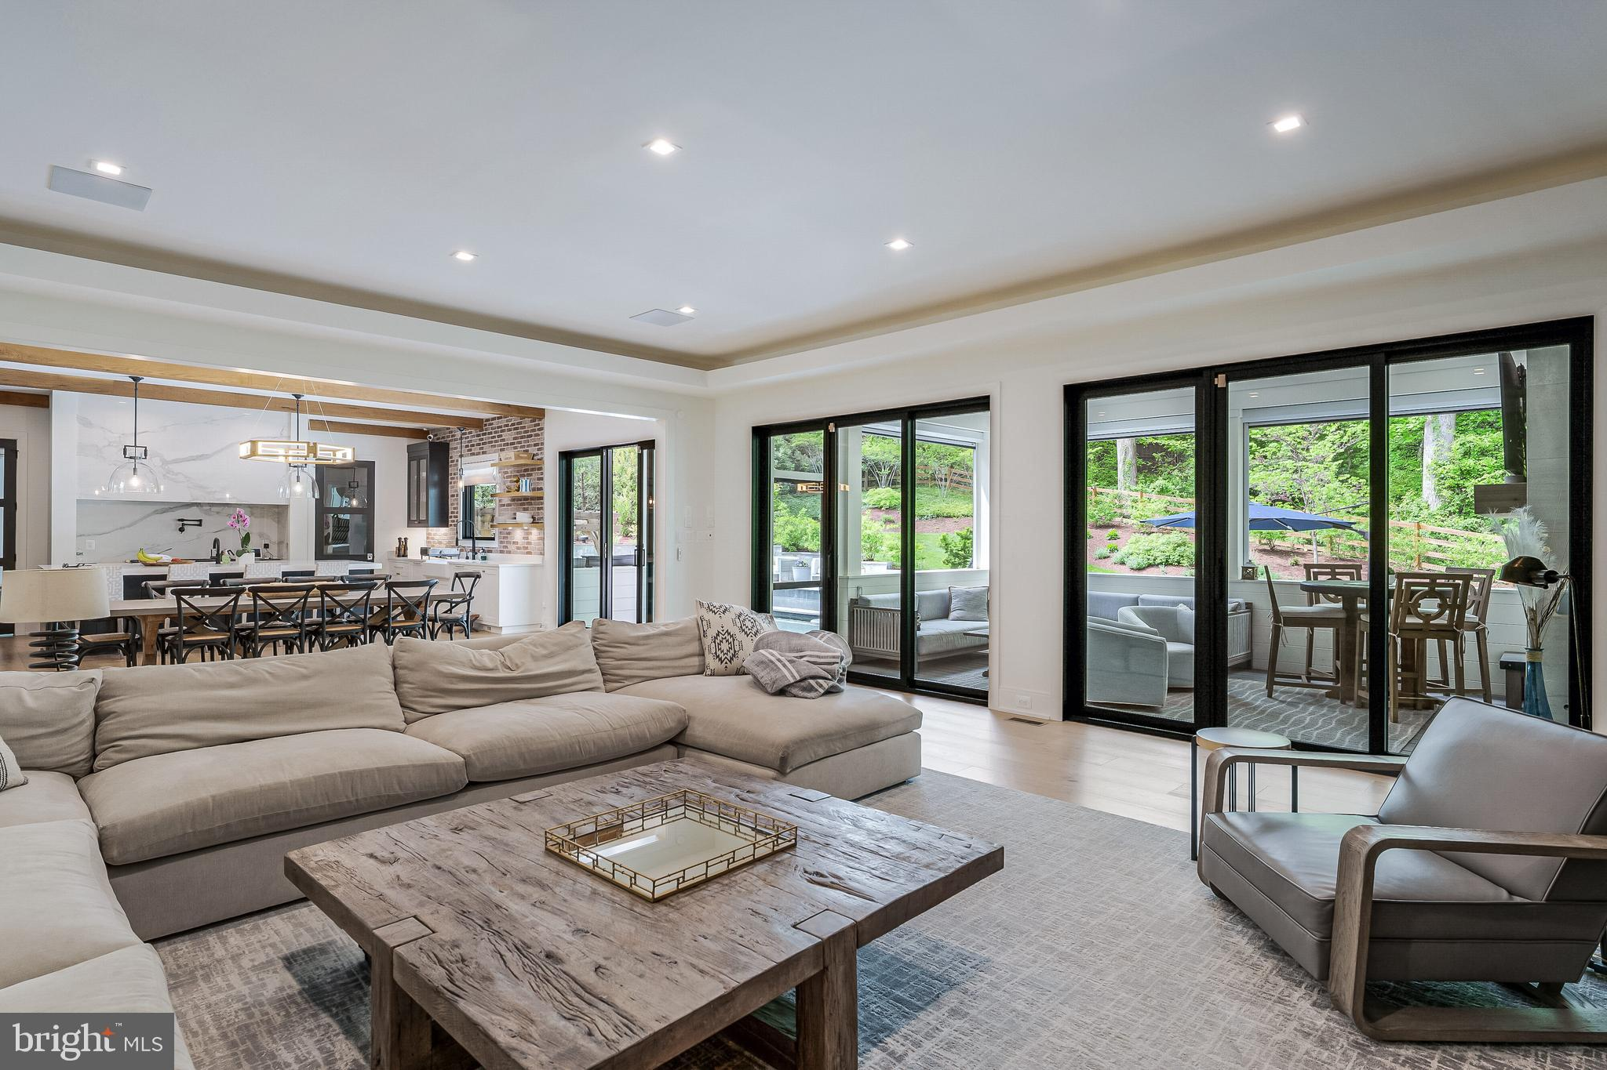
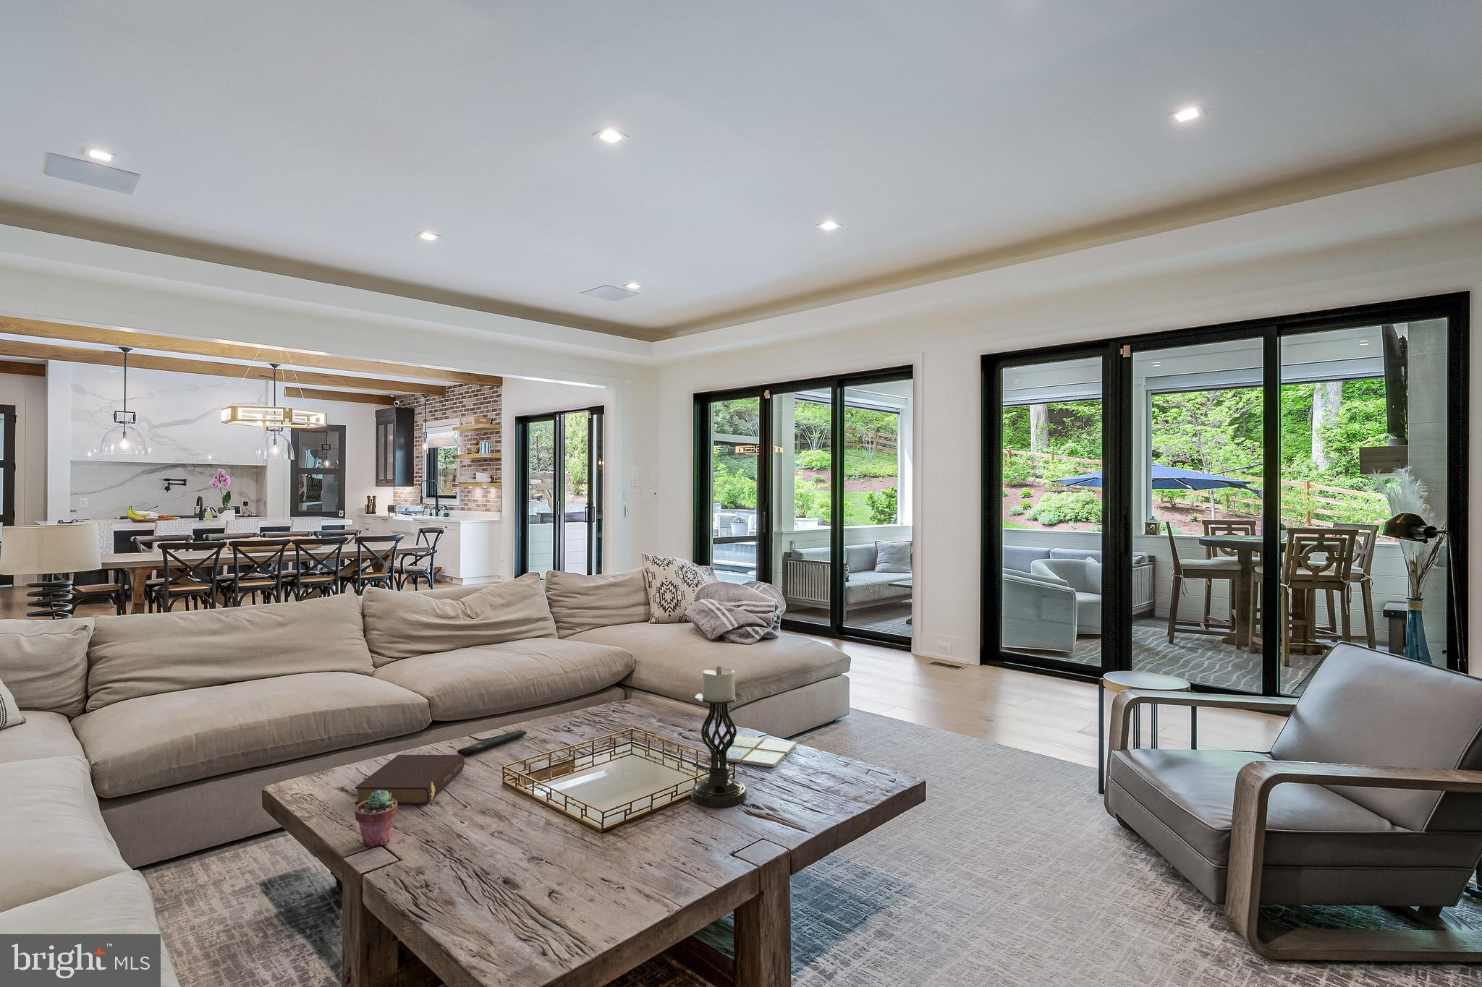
+ drink coaster (754, 750)
+ potted succulent (377, 815)
+ remote control (494, 741)
+ book (412, 778)
+ candle holder (718, 731)
